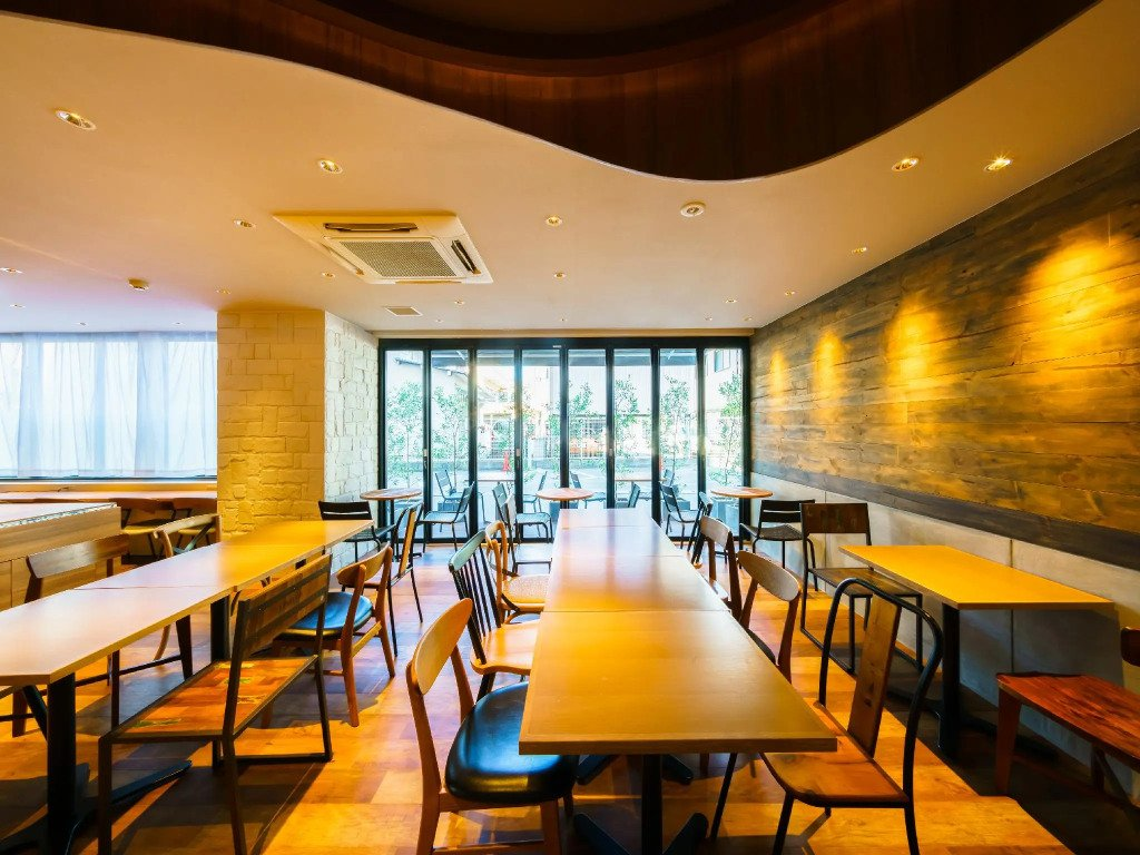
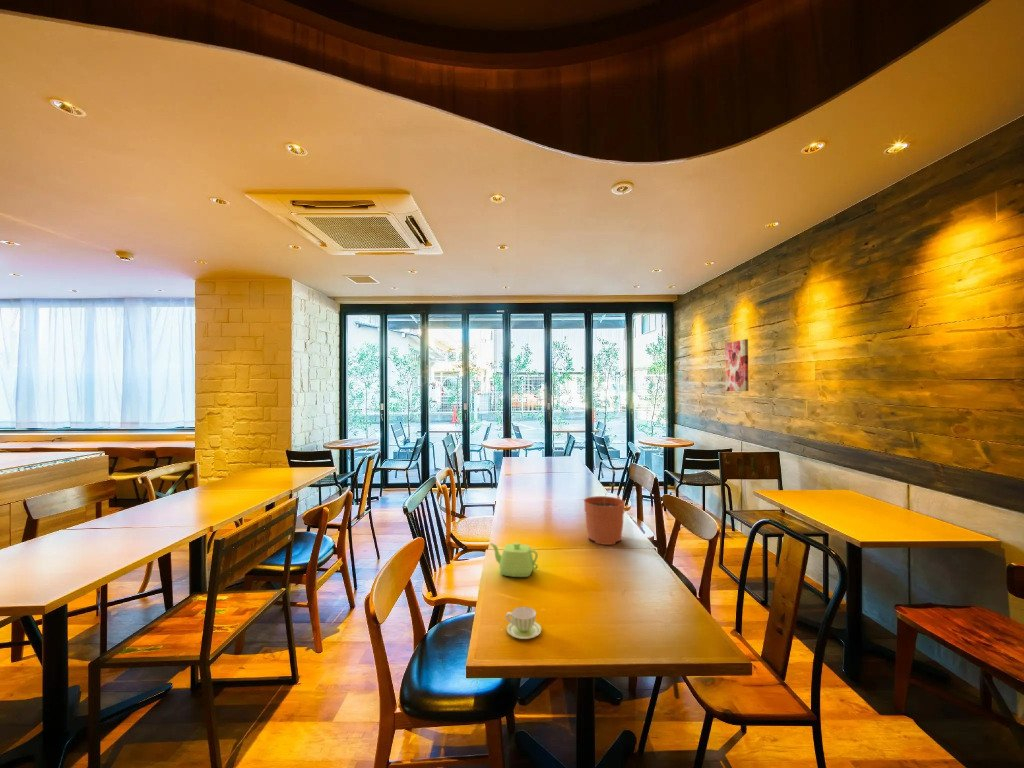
+ wall art (736, 366)
+ plant pot (604, 510)
+ teapot (513, 557)
+ cup (523, 621)
